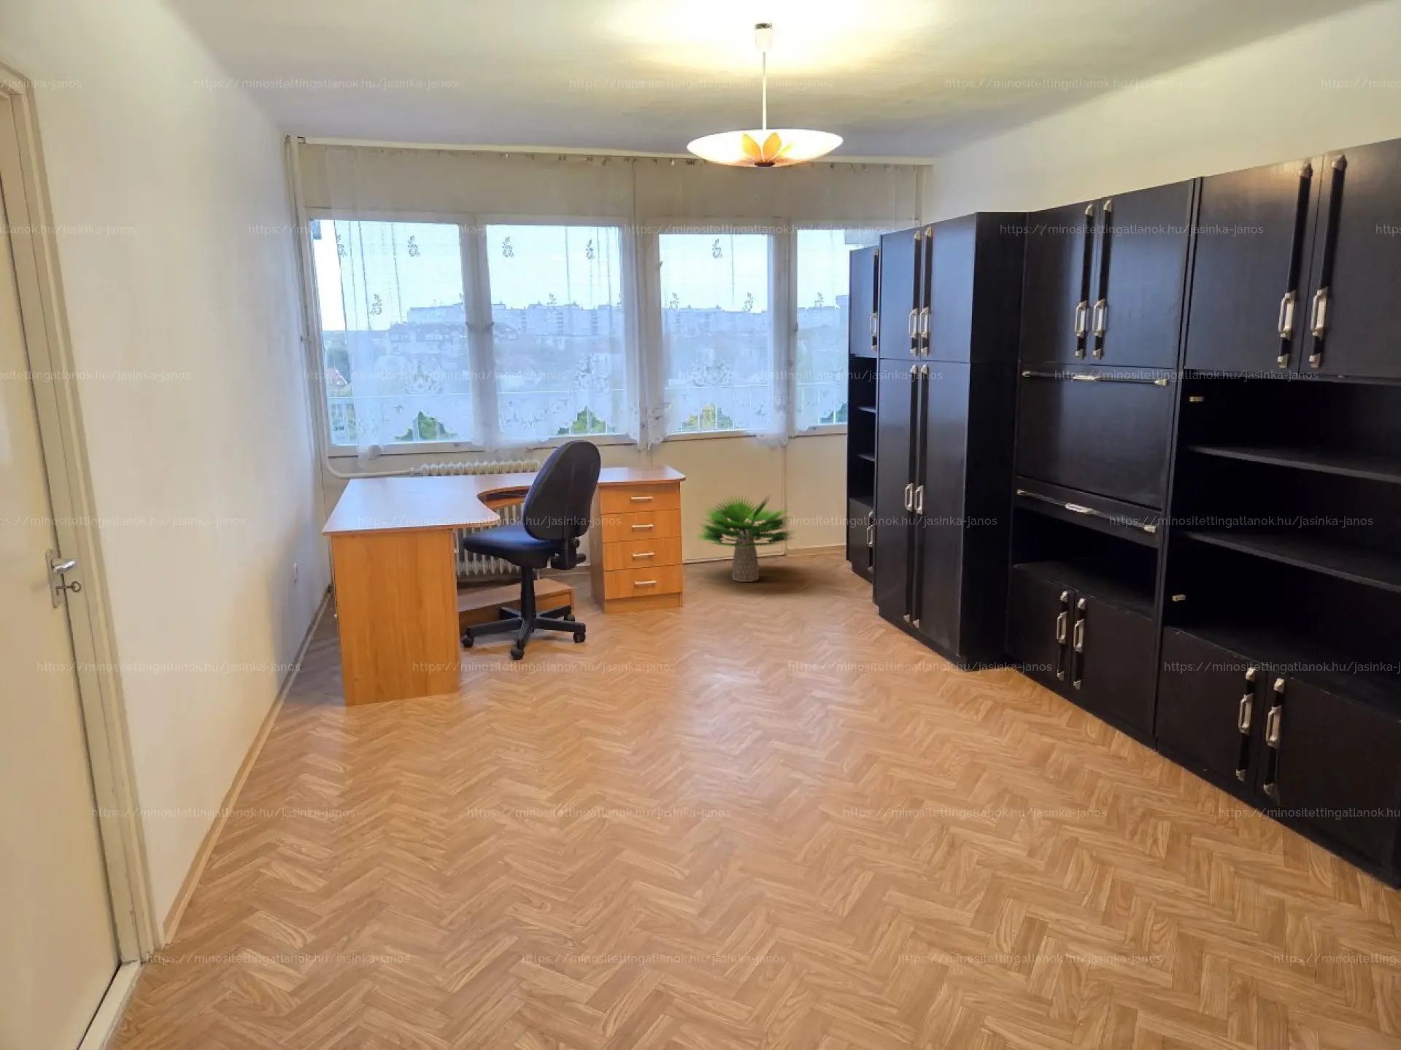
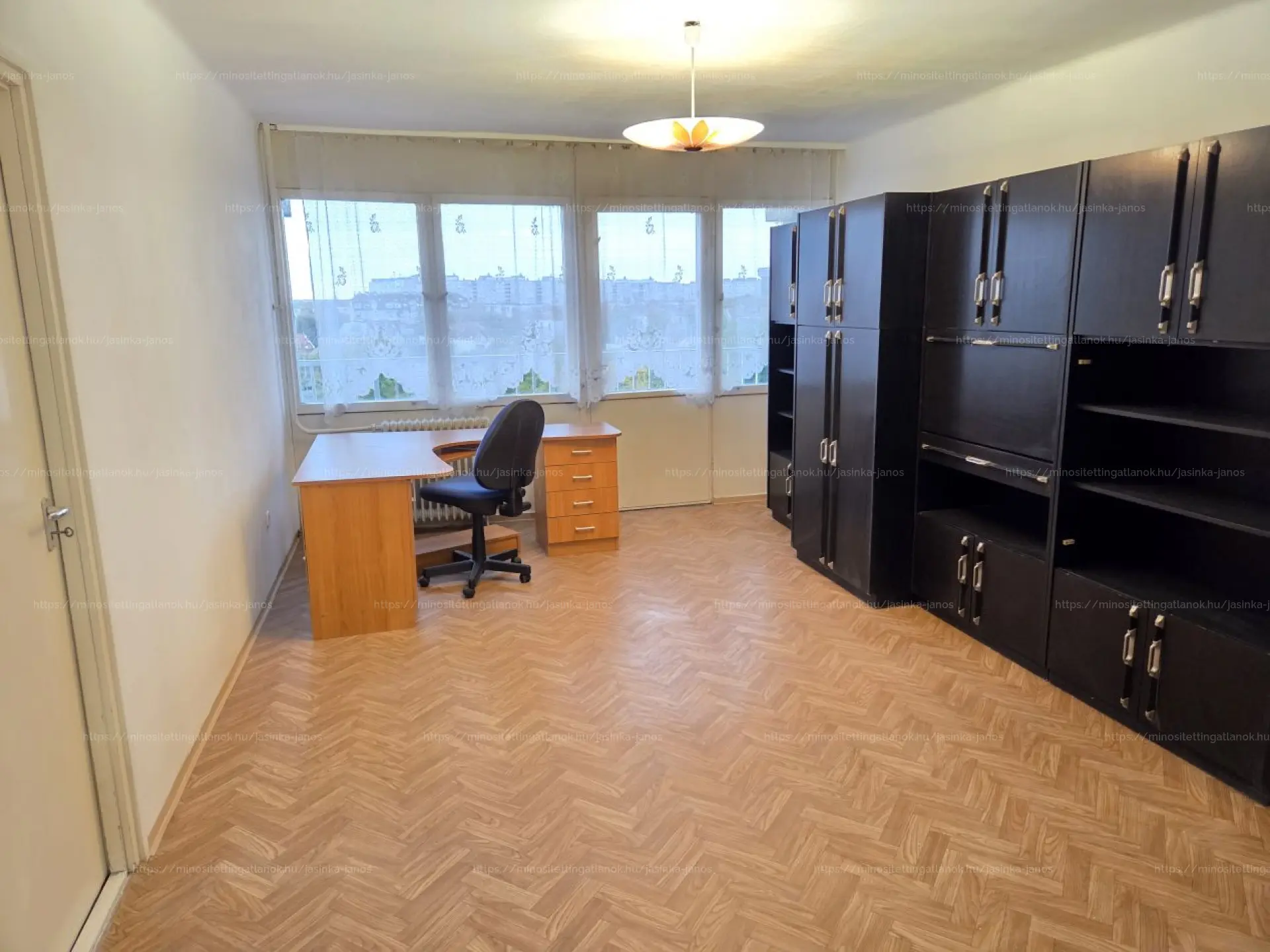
- potted plant (745, 535)
